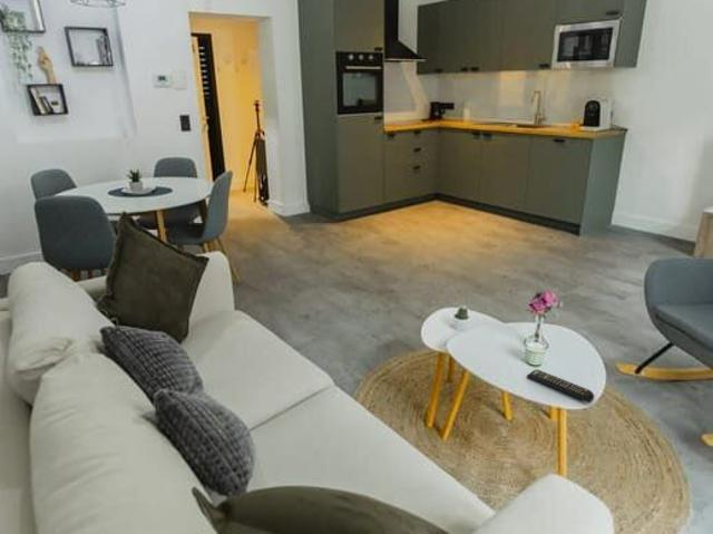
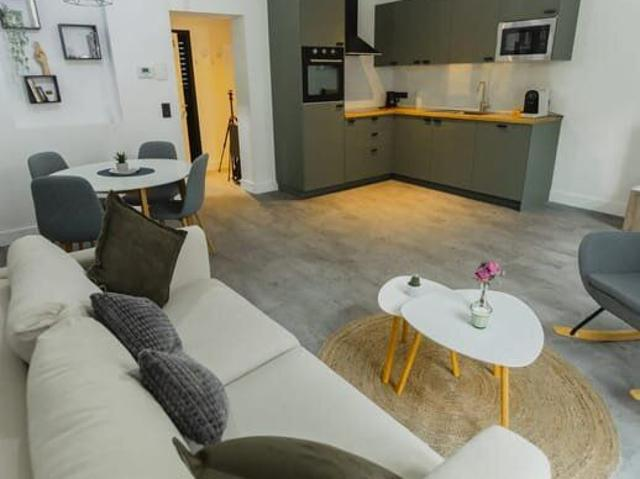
- remote control (558, 385)
